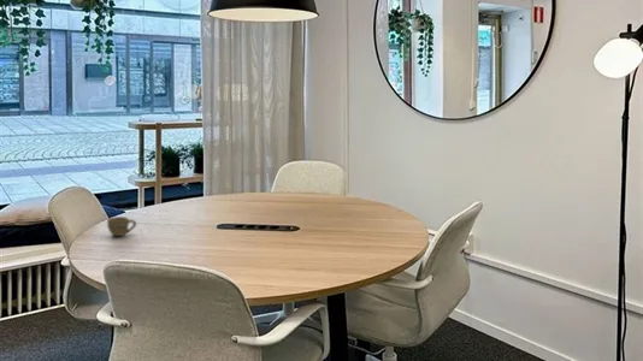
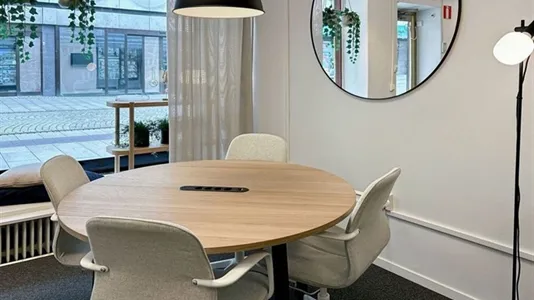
- cup (122, 226)
